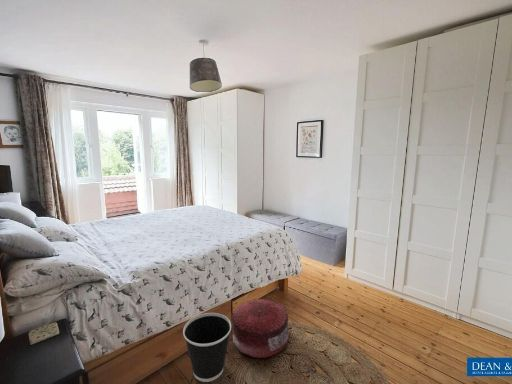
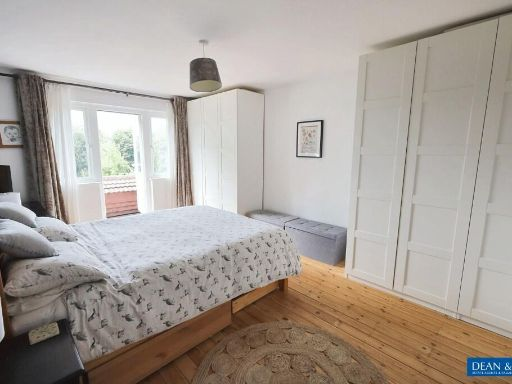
- wastebasket (208, 348)
- pouf (260, 324)
